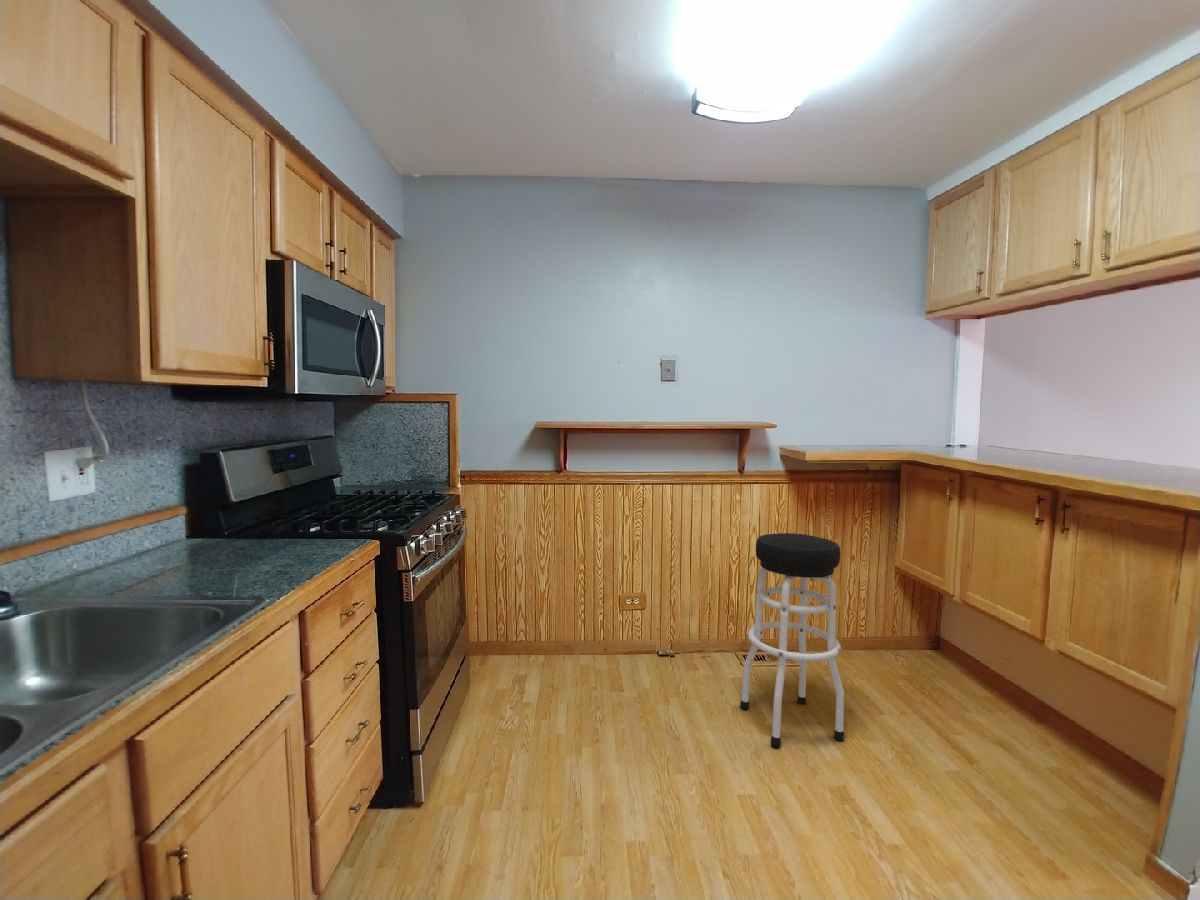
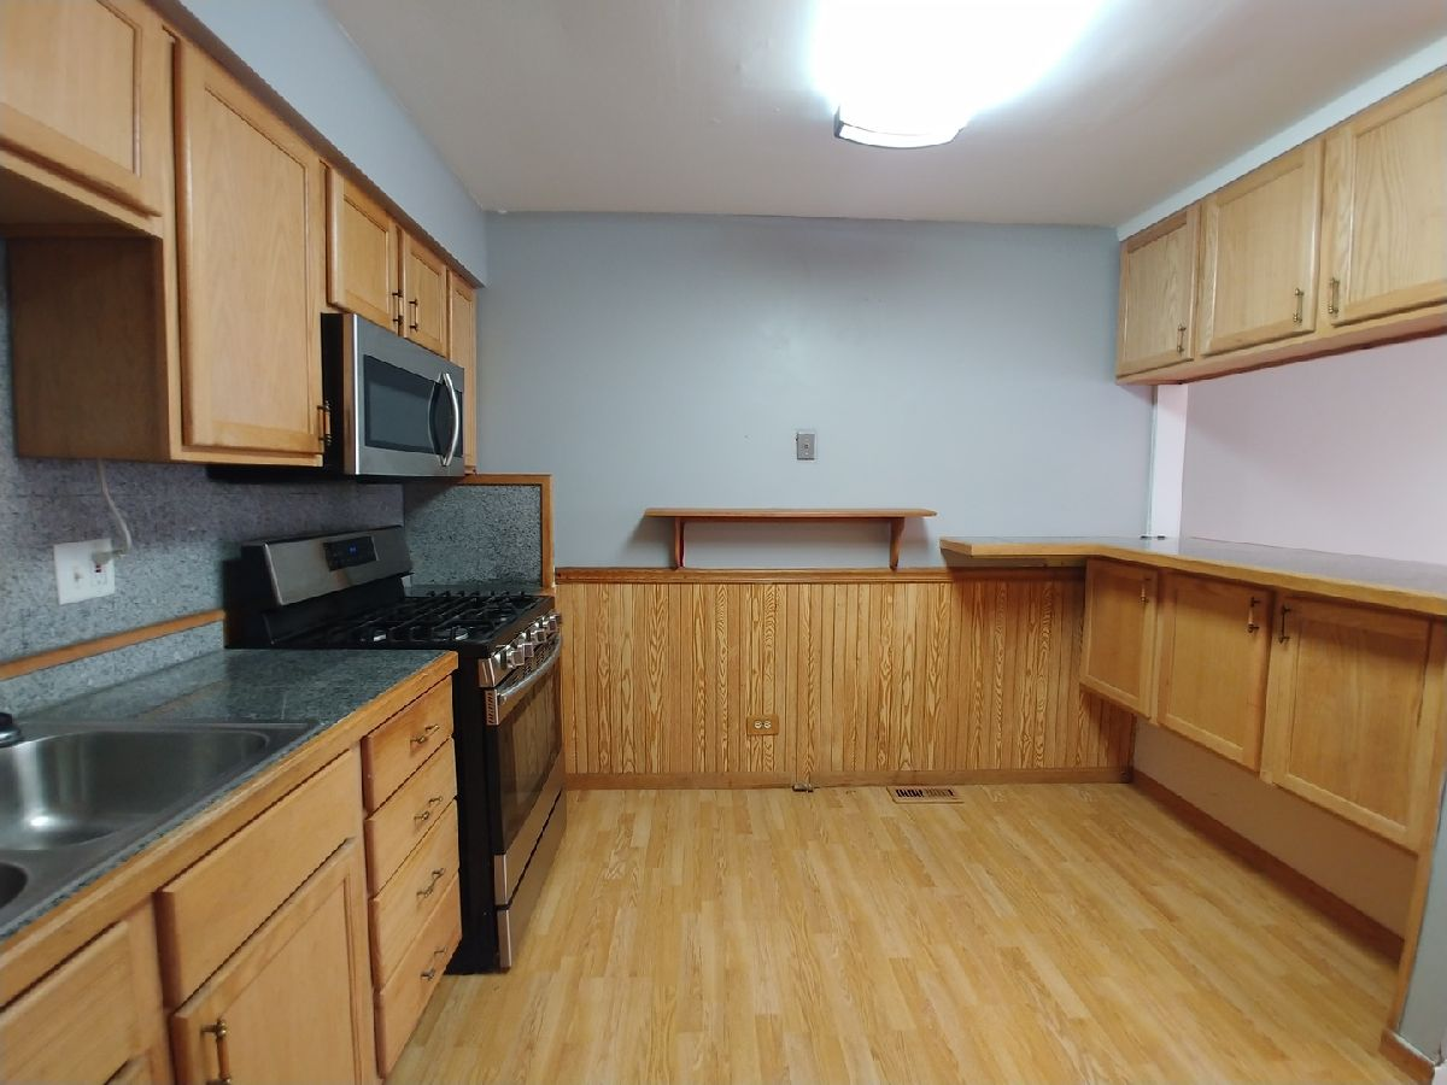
- bar stool (793, 628)
